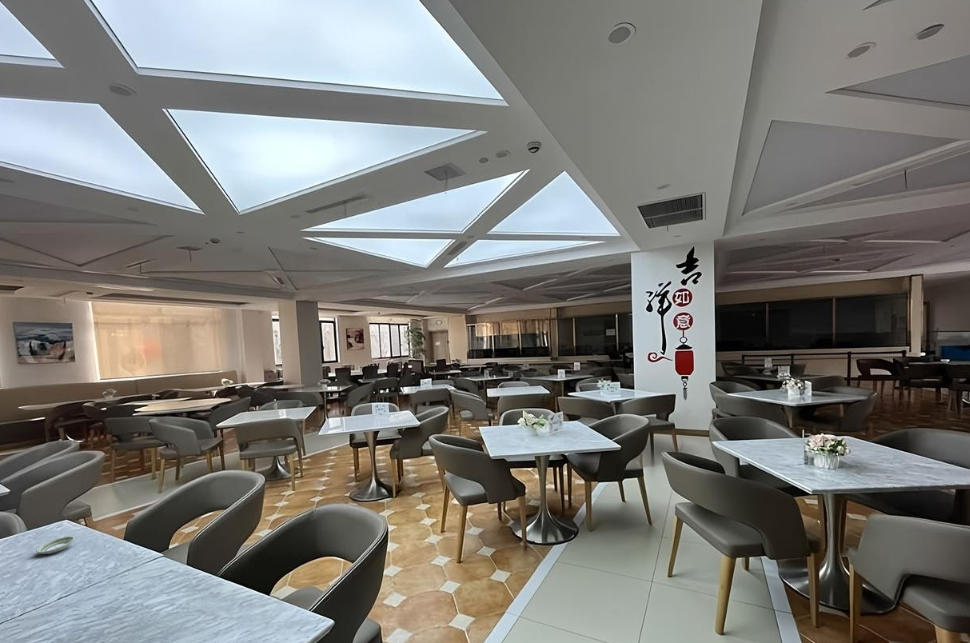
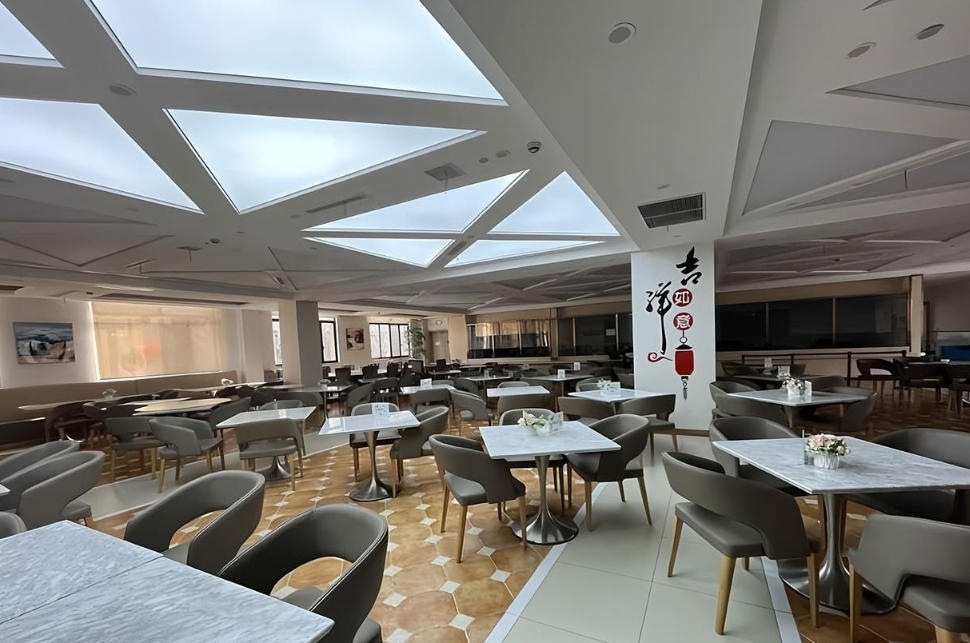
- saucer (56, 546)
